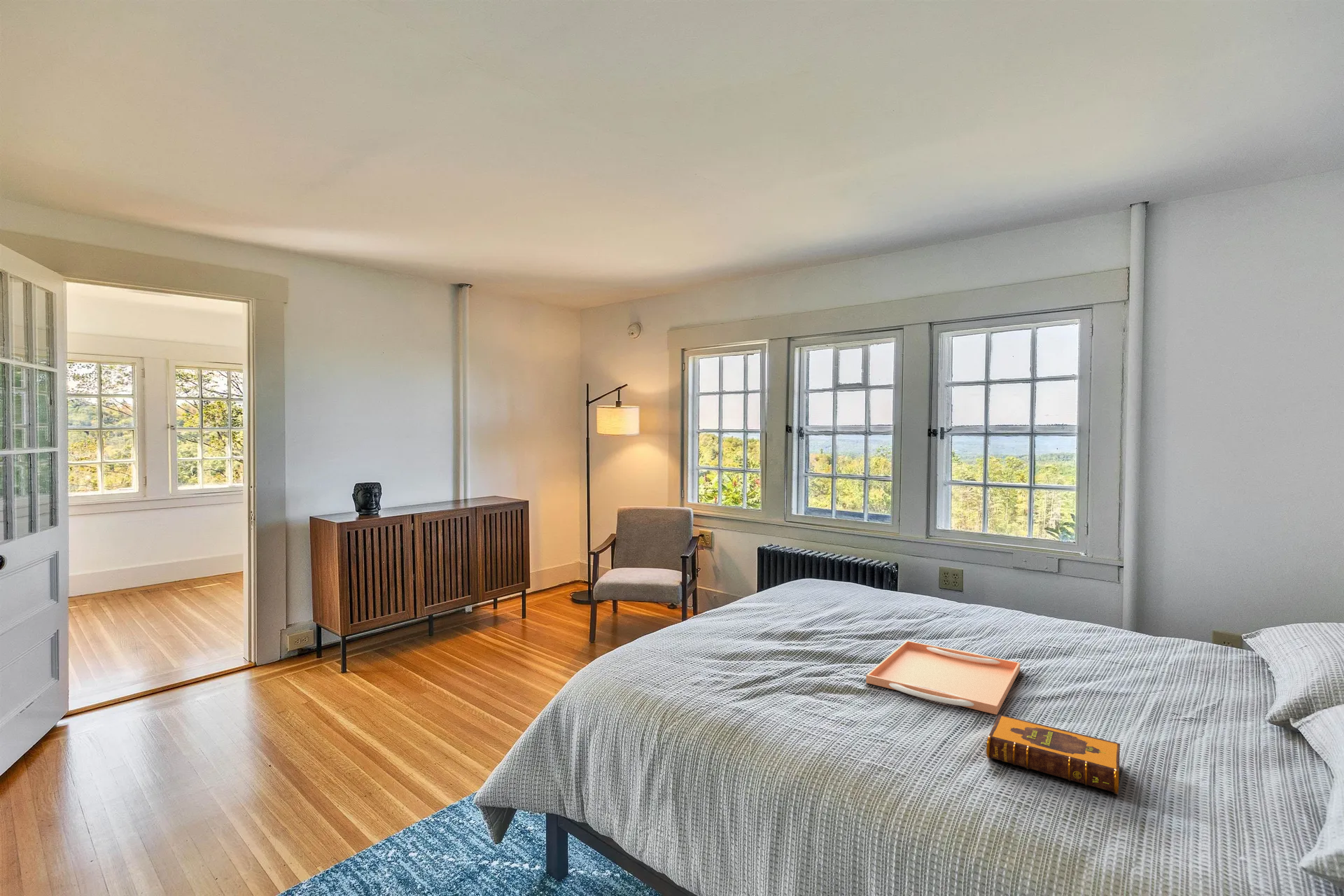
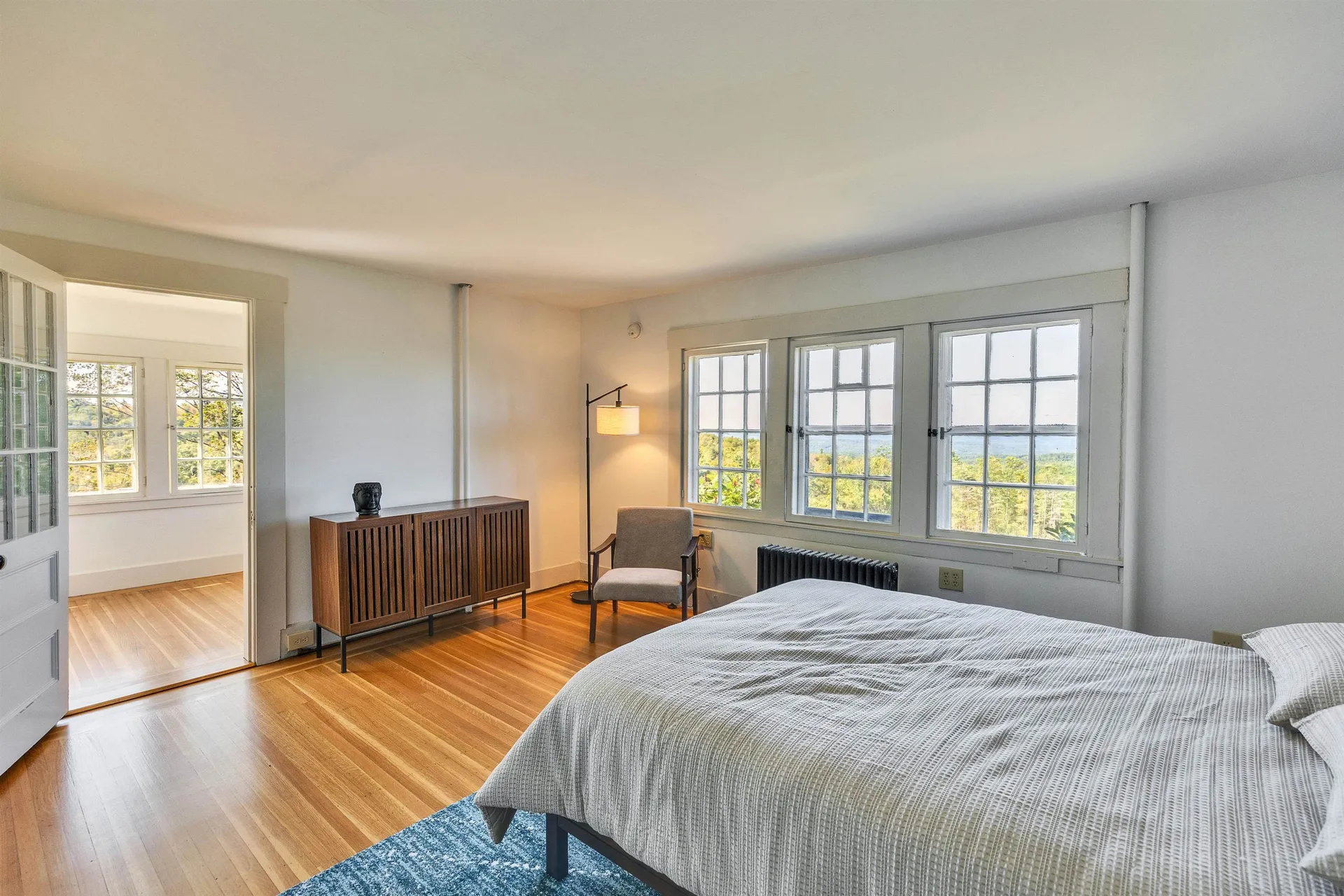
- serving tray (945, 672)
- hardback book (1052, 752)
